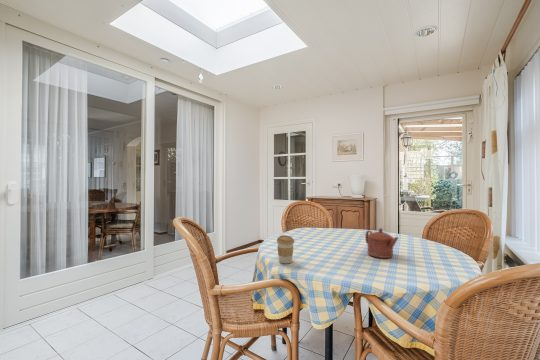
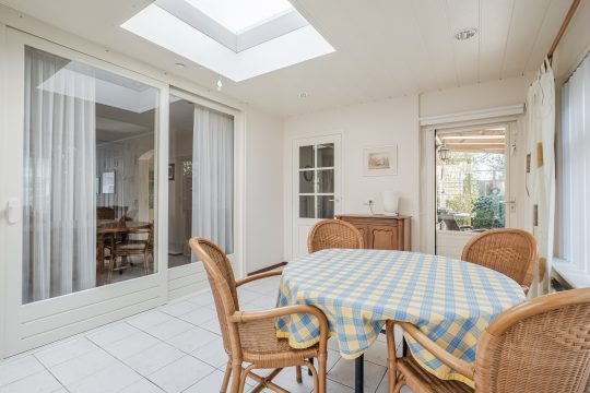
- teapot (380, 241)
- coffee cup (285, 249)
